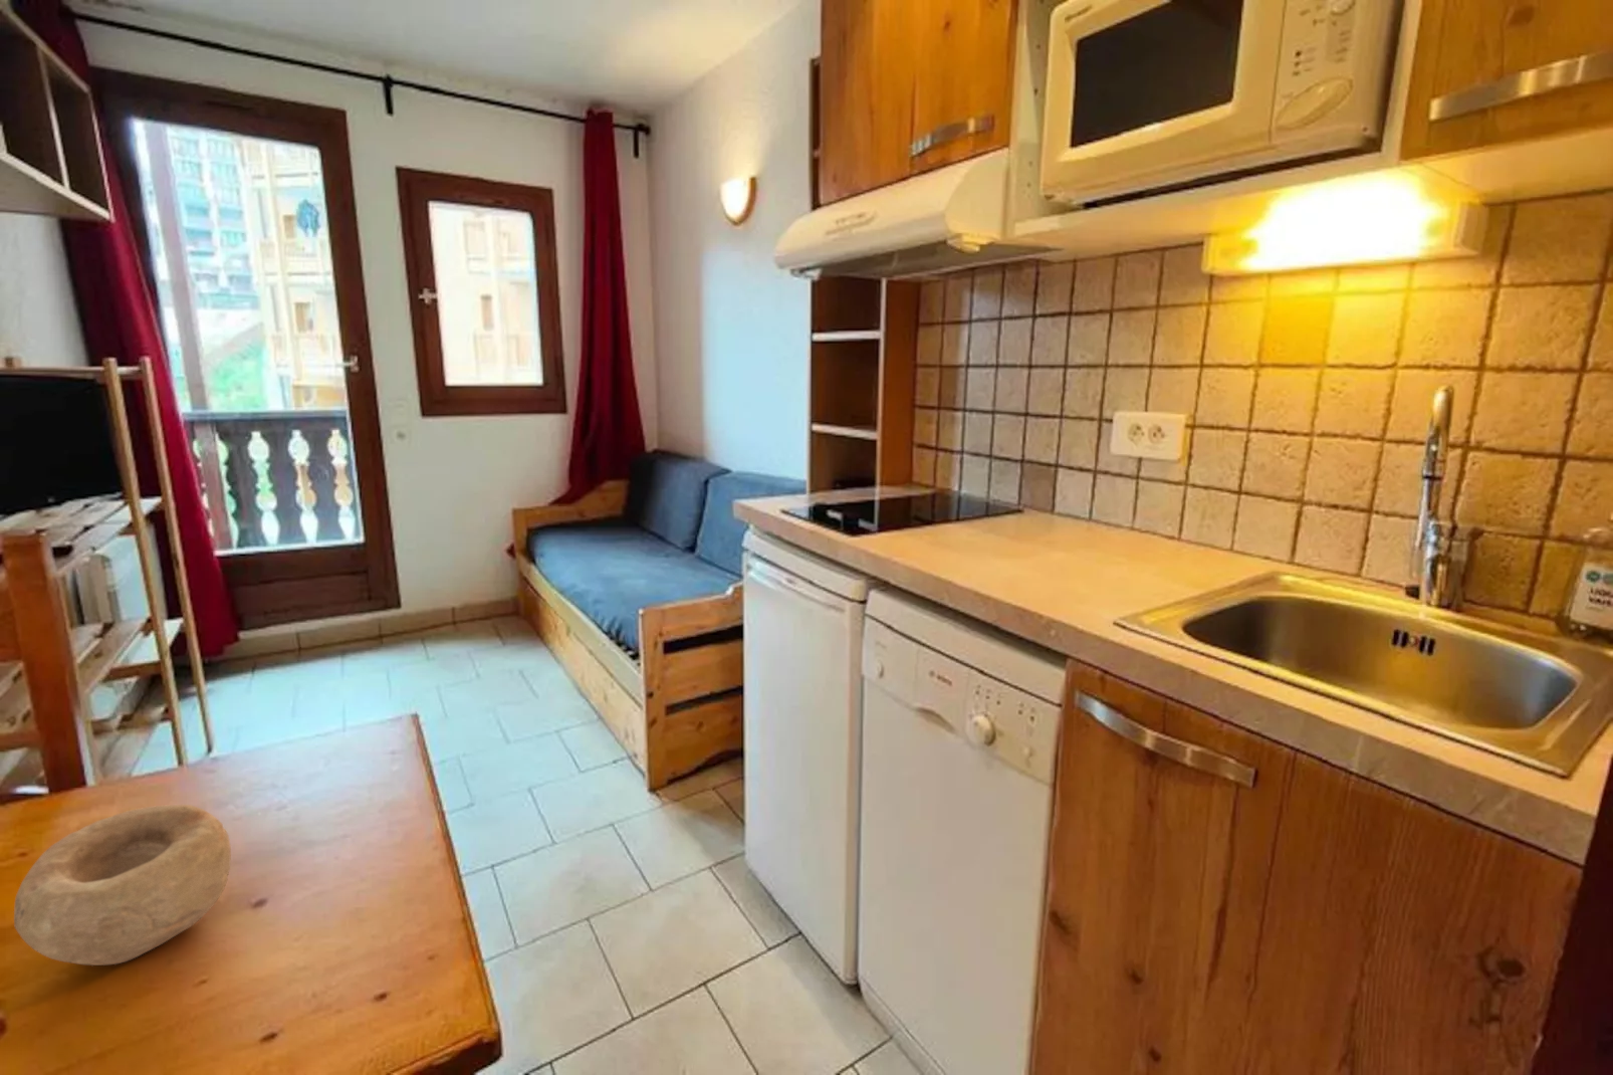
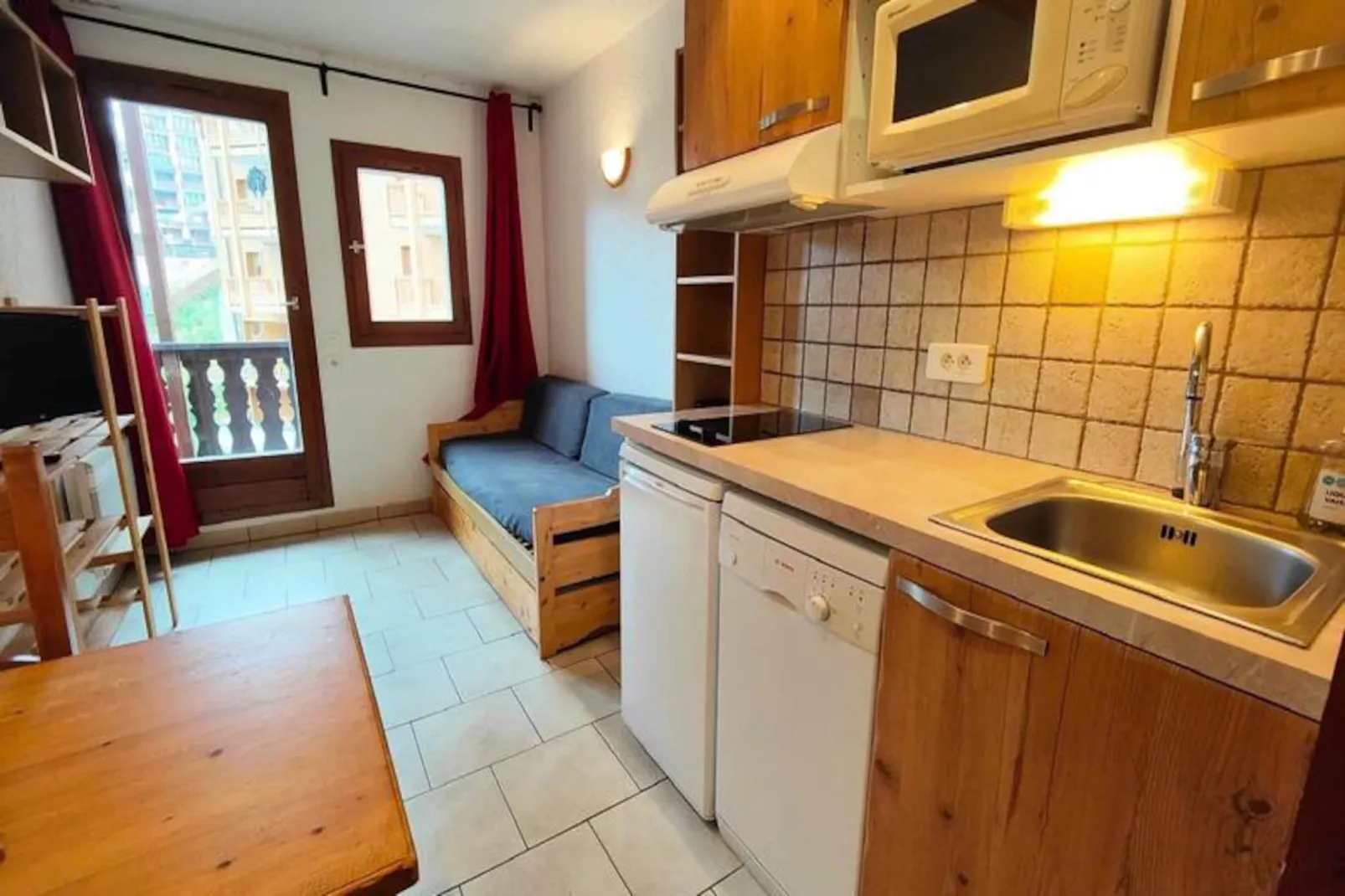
- bowl (133, 887)
